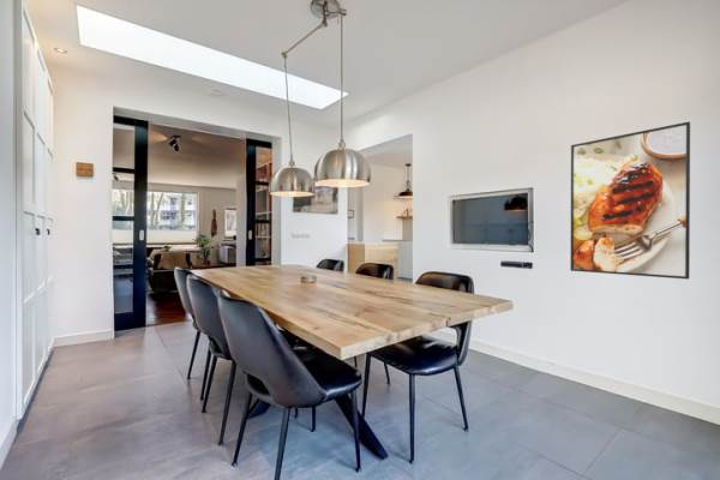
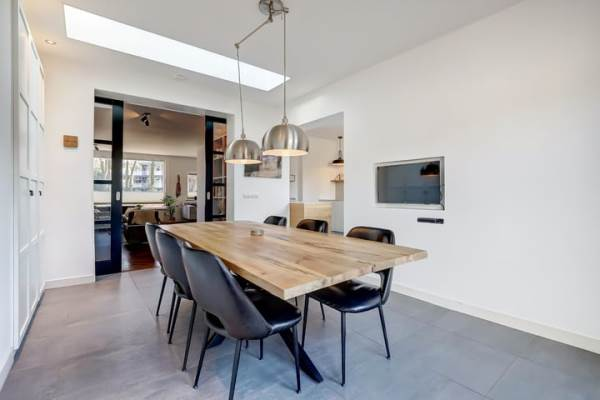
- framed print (623, 204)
